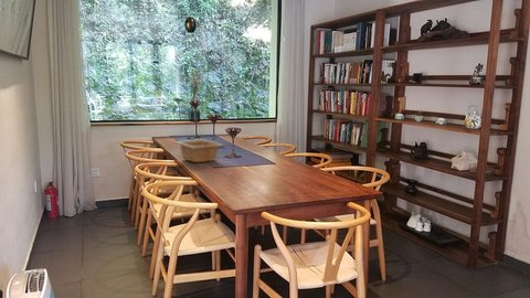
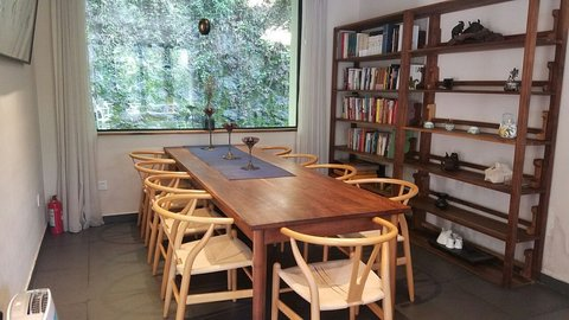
- serving bowl (199, 151)
